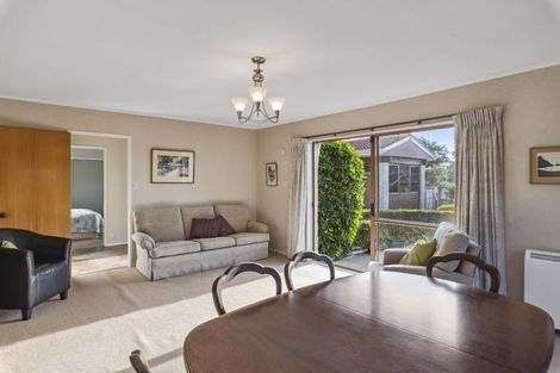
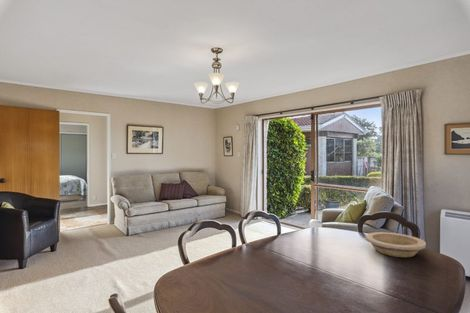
+ bowl (394, 245)
